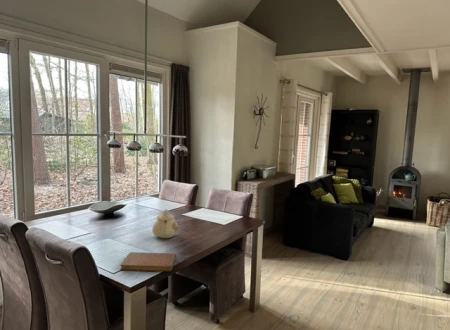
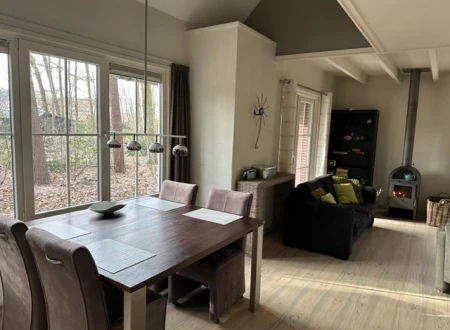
- notebook (149, 260)
- teapot (165, 223)
